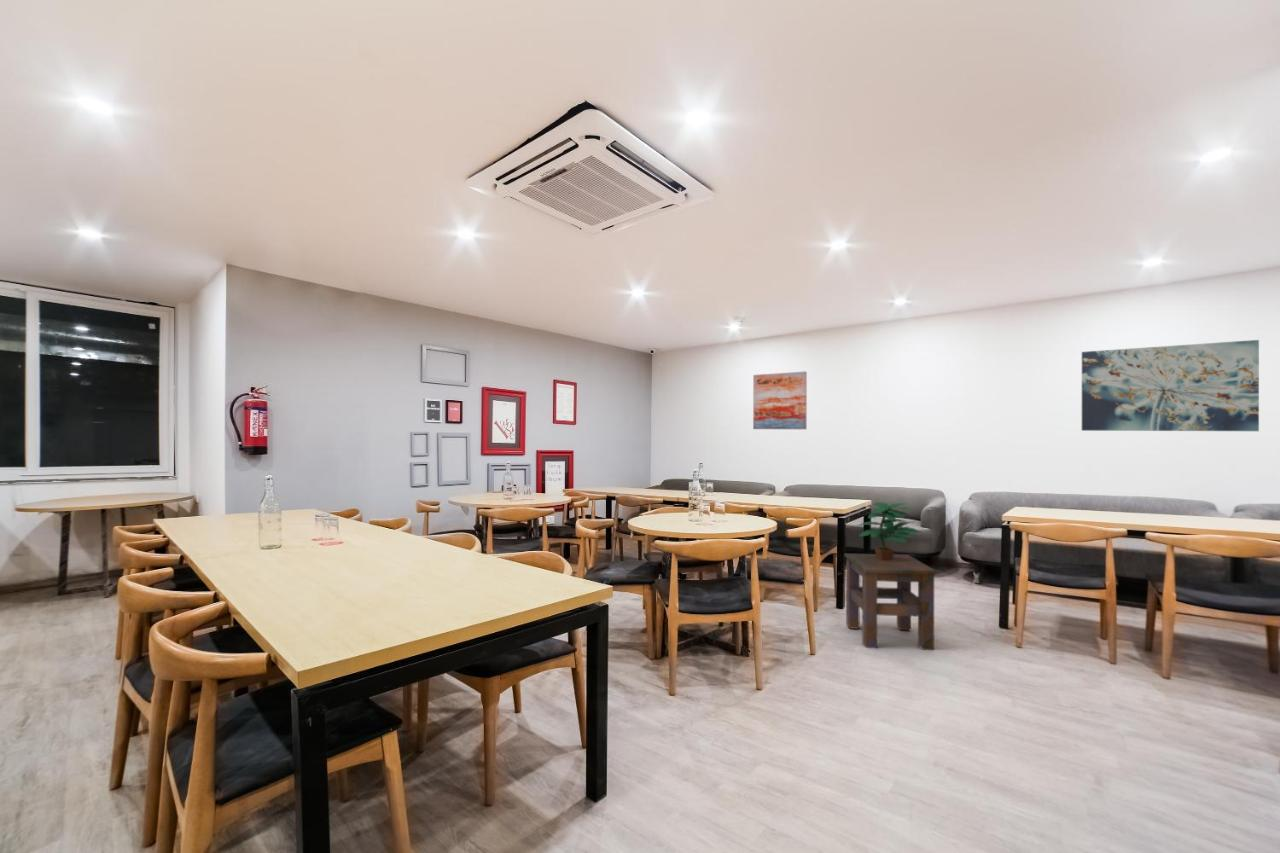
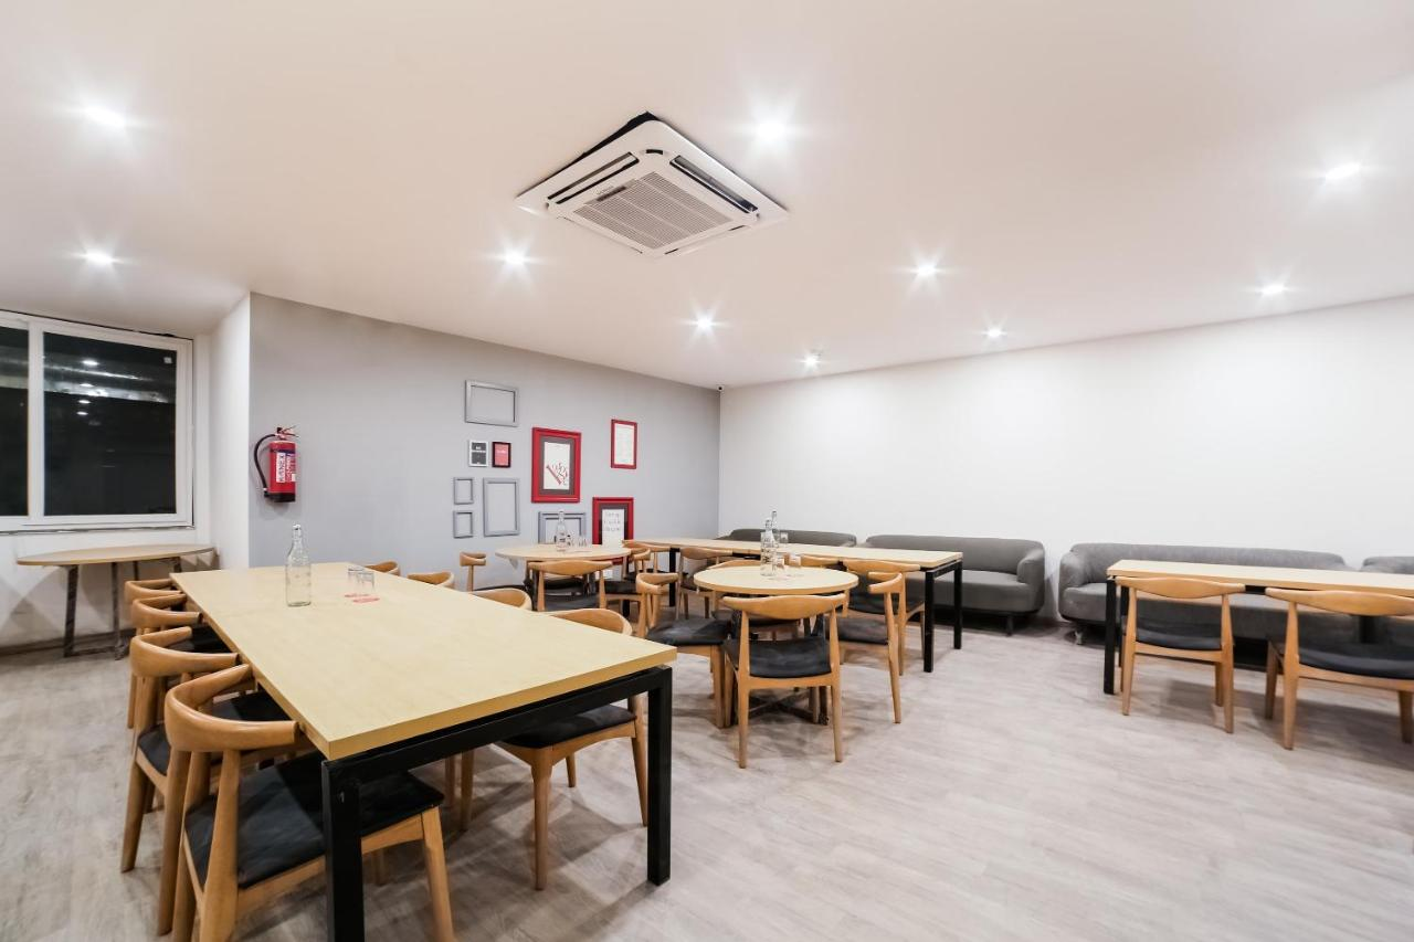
- wall art (1163, 388)
- side table (887, 598)
- wall art (779, 401)
- potted plant (888, 531)
